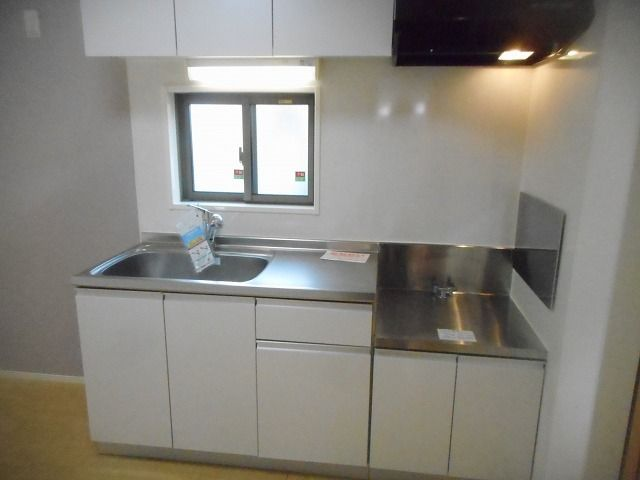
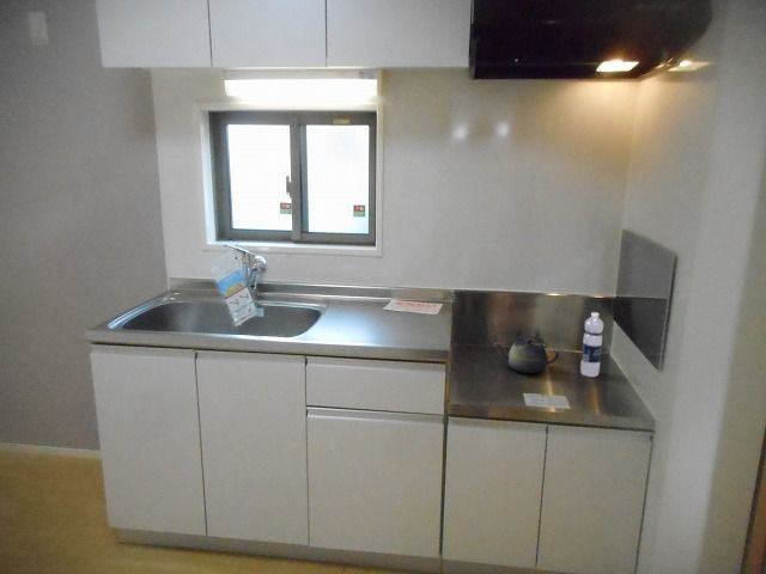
+ teapot (525, 354)
+ water bottle (591, 343)
